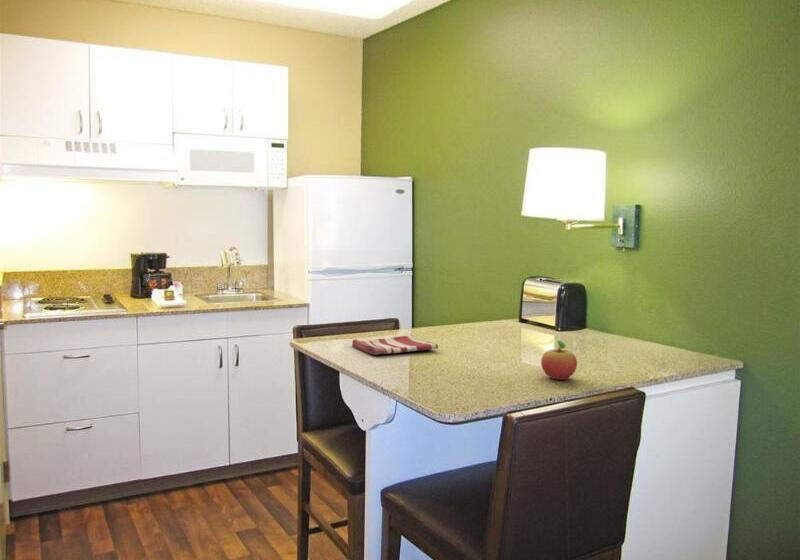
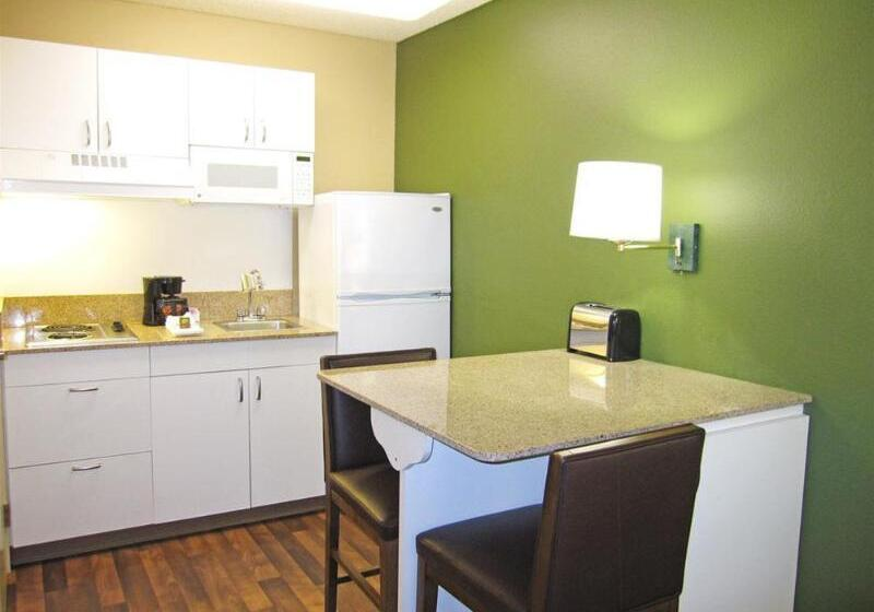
- dish towel (394, 344)
- fruit (559, 360)
